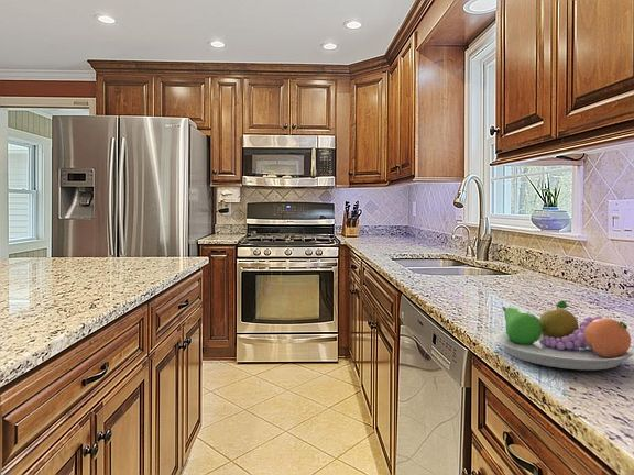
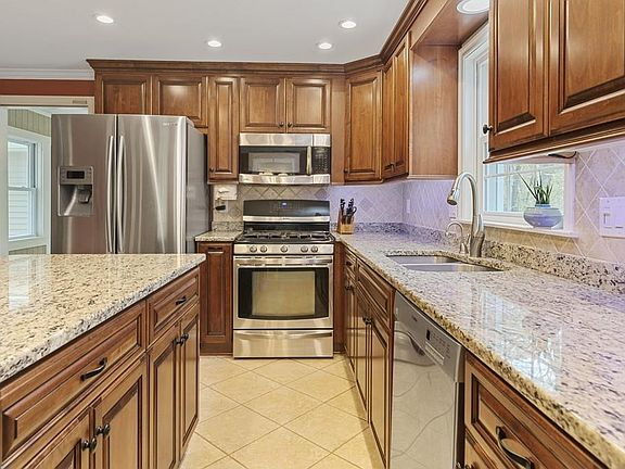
- fruit bowl (556, 329)
